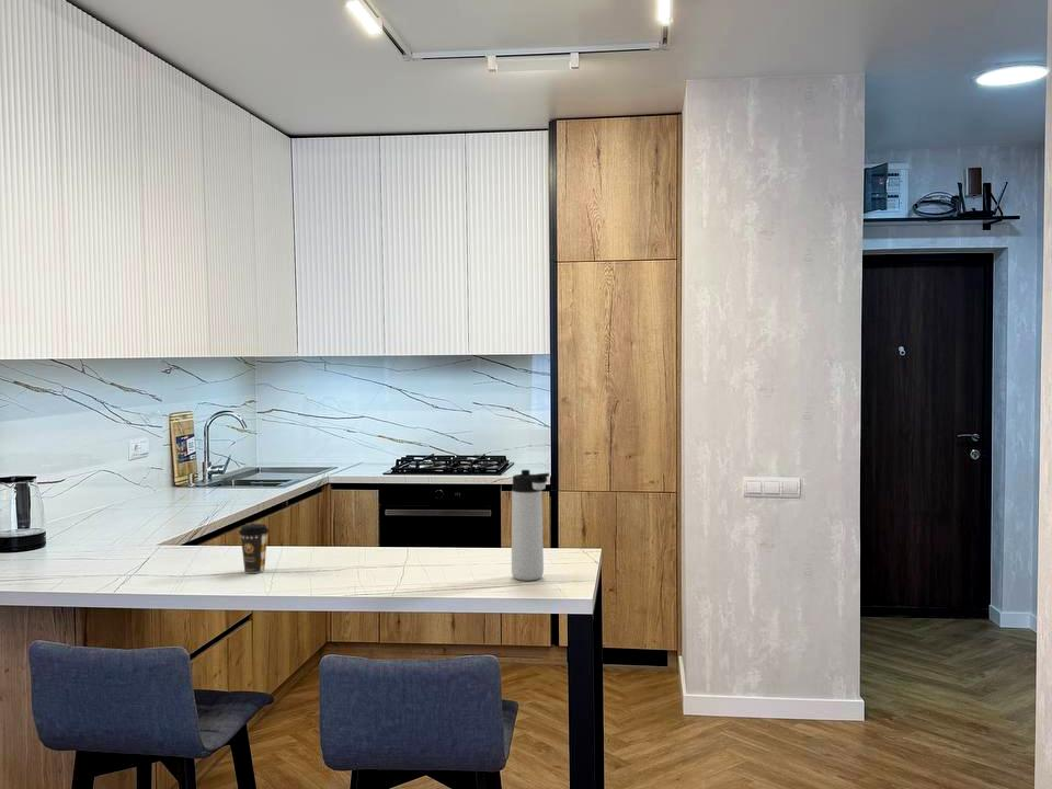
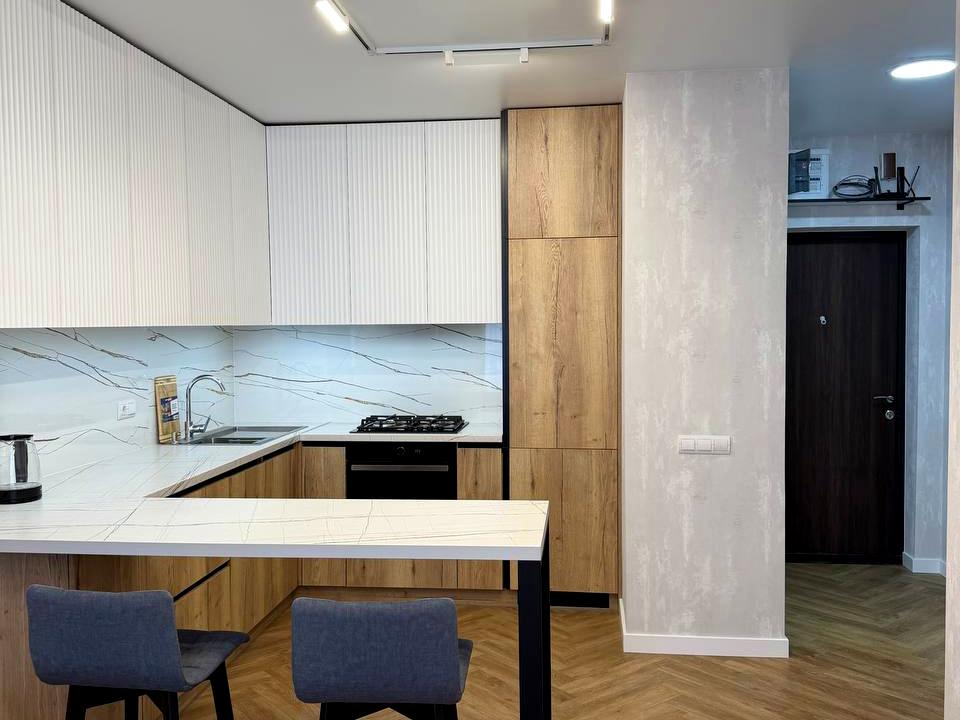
- coffee cup (254, 548)
- thermos bottle (531, 525)
